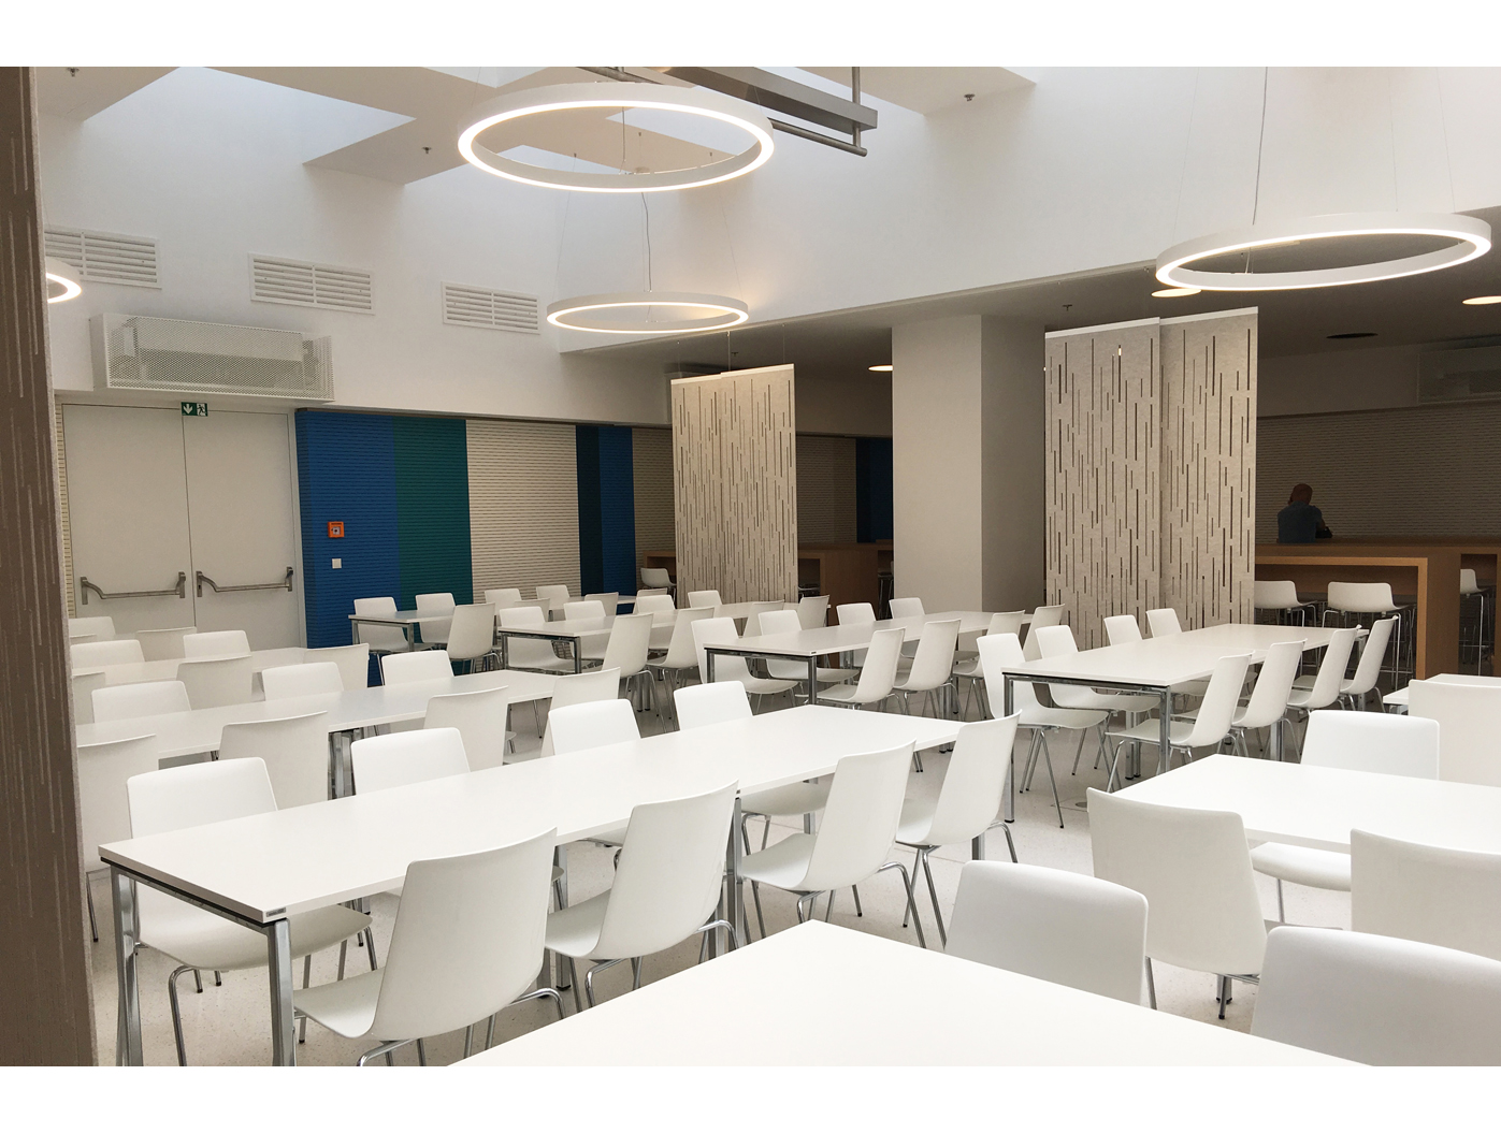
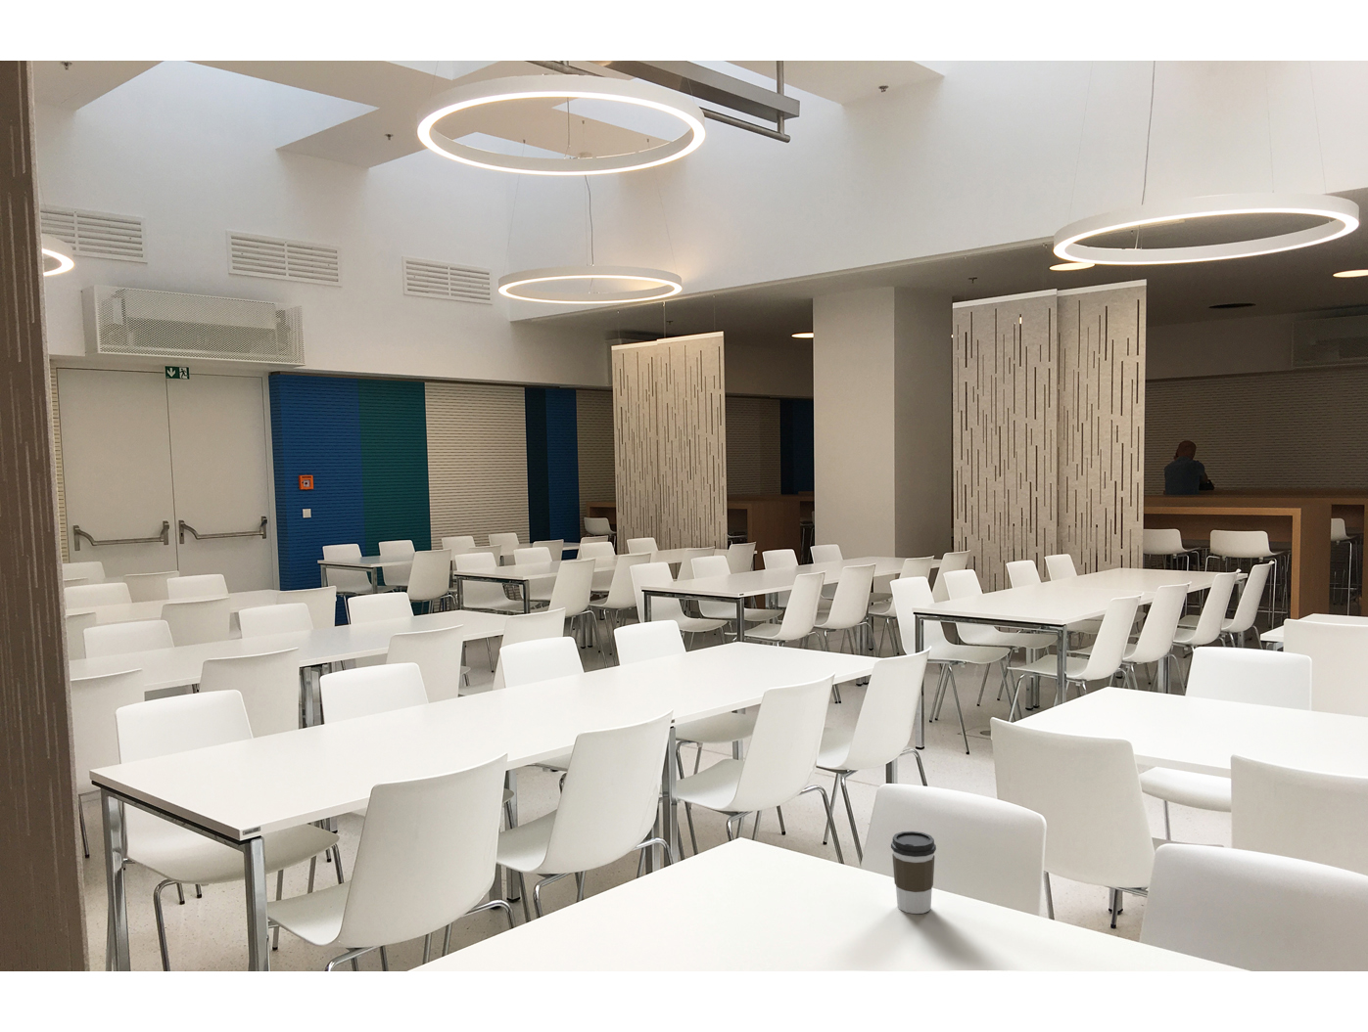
+ coffee cup (913, 873)
